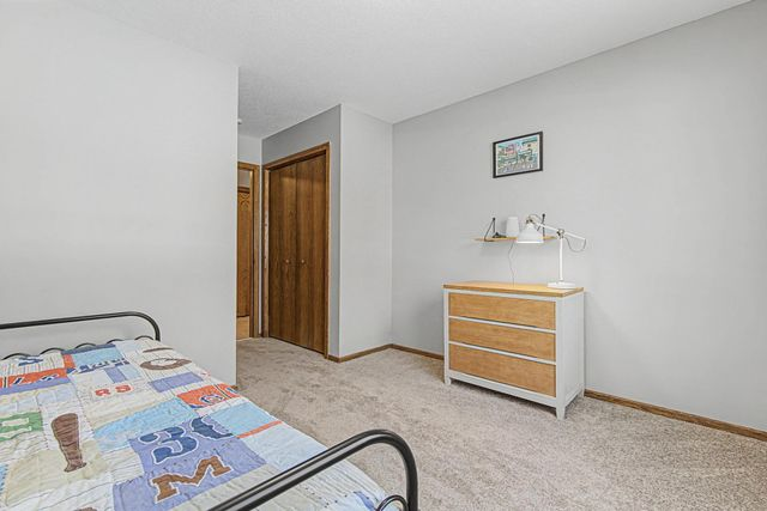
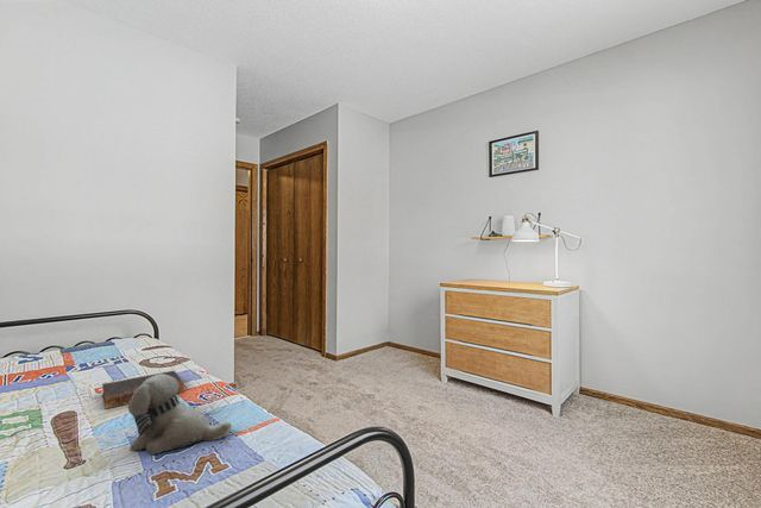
+ book (140, 384)
+ plush toy (177, 409)
